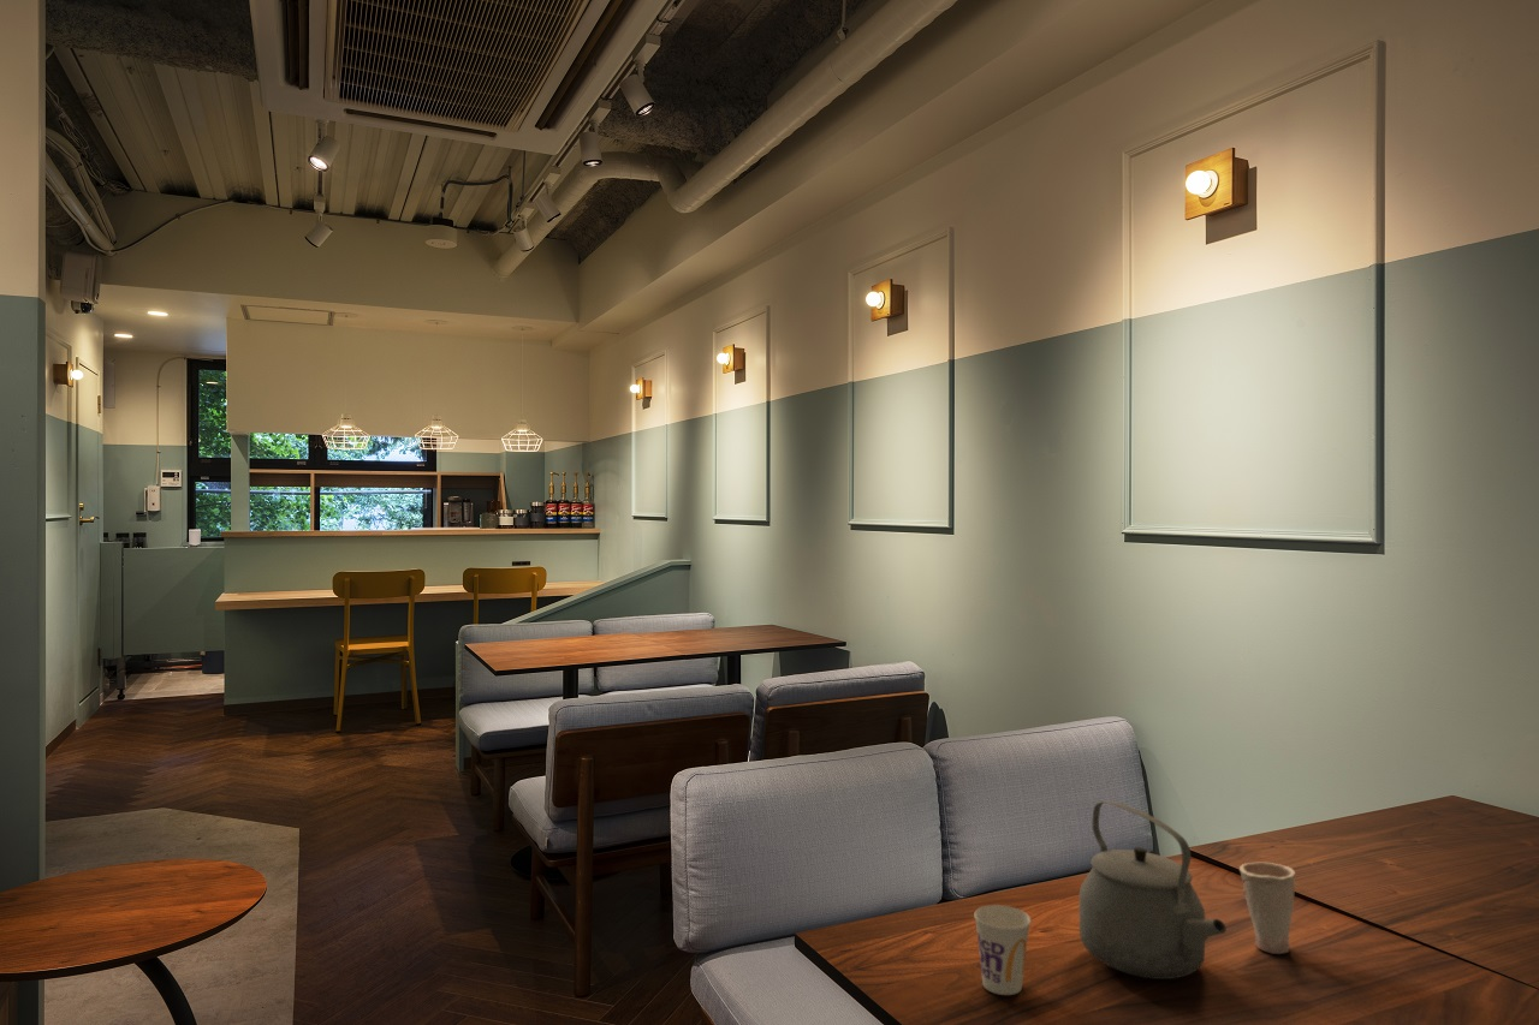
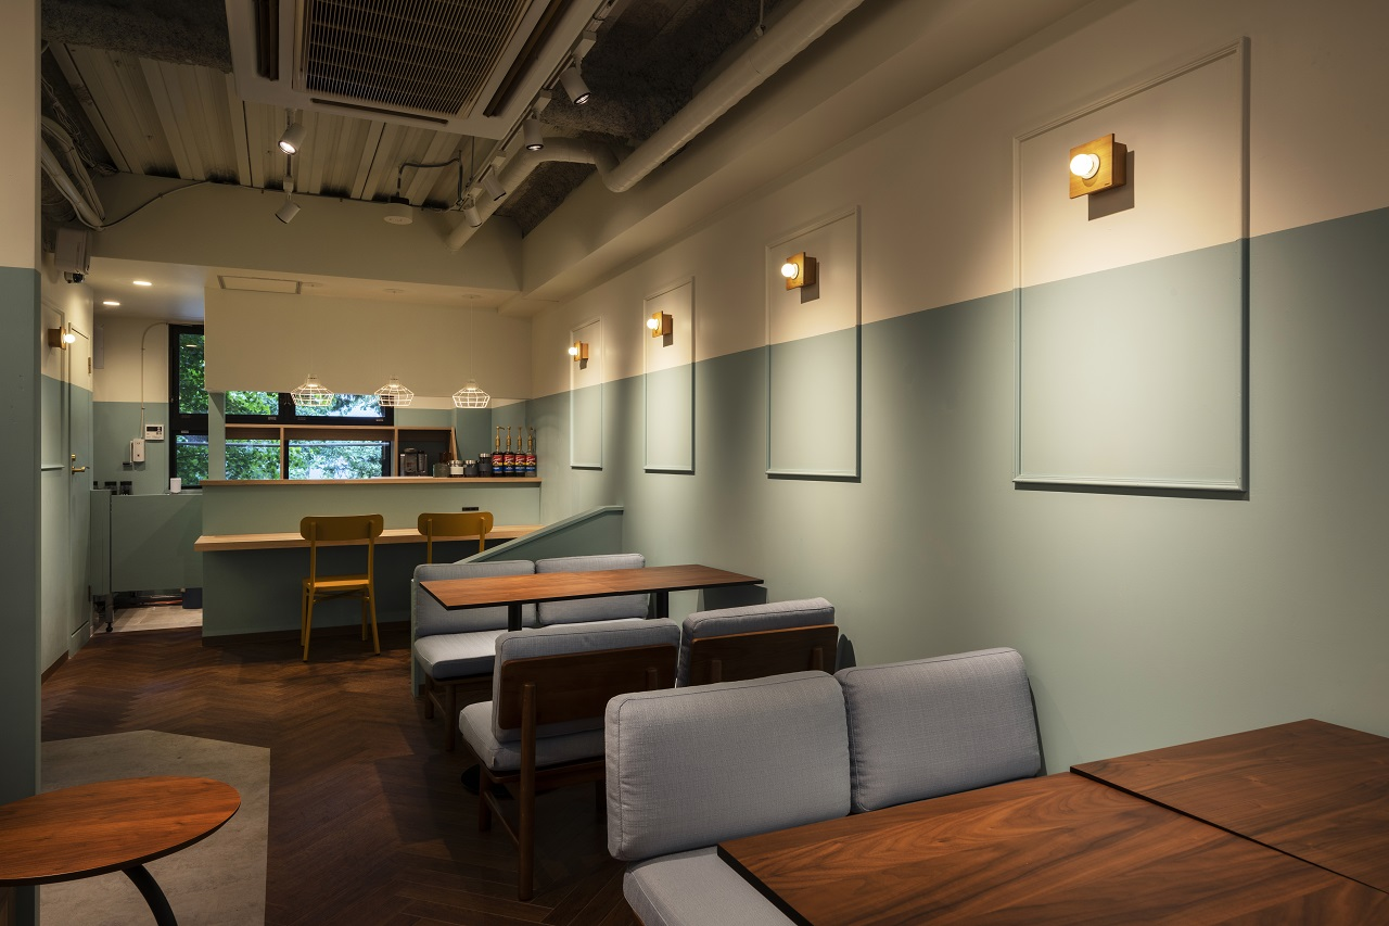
- cup (1002, 950)
- tea kettle (1153, 893)
- cup (1266, 906)
